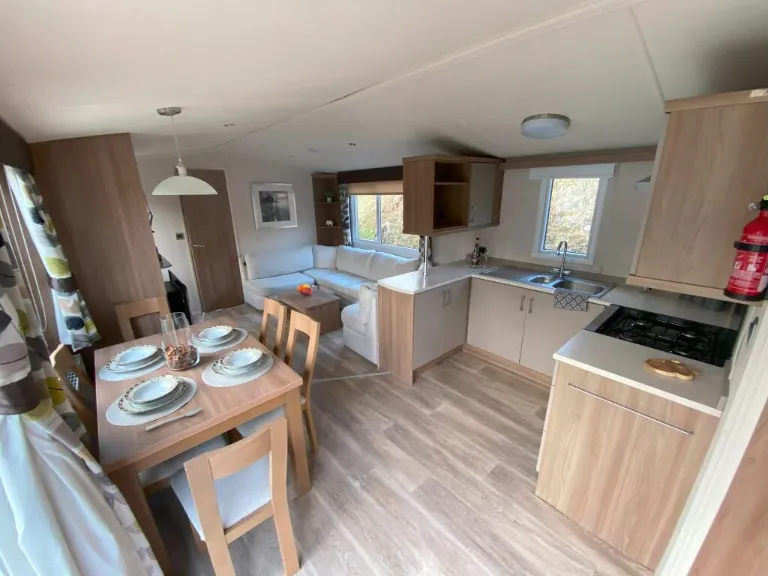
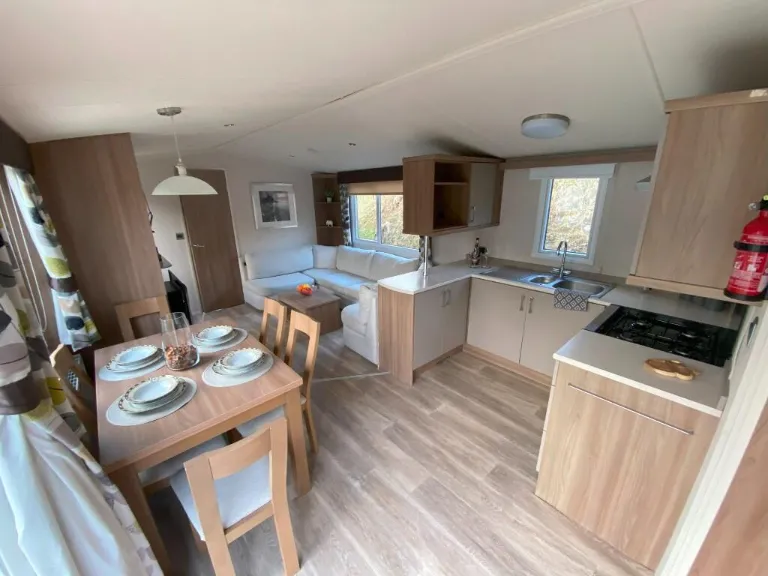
- spoon (175, 418)
